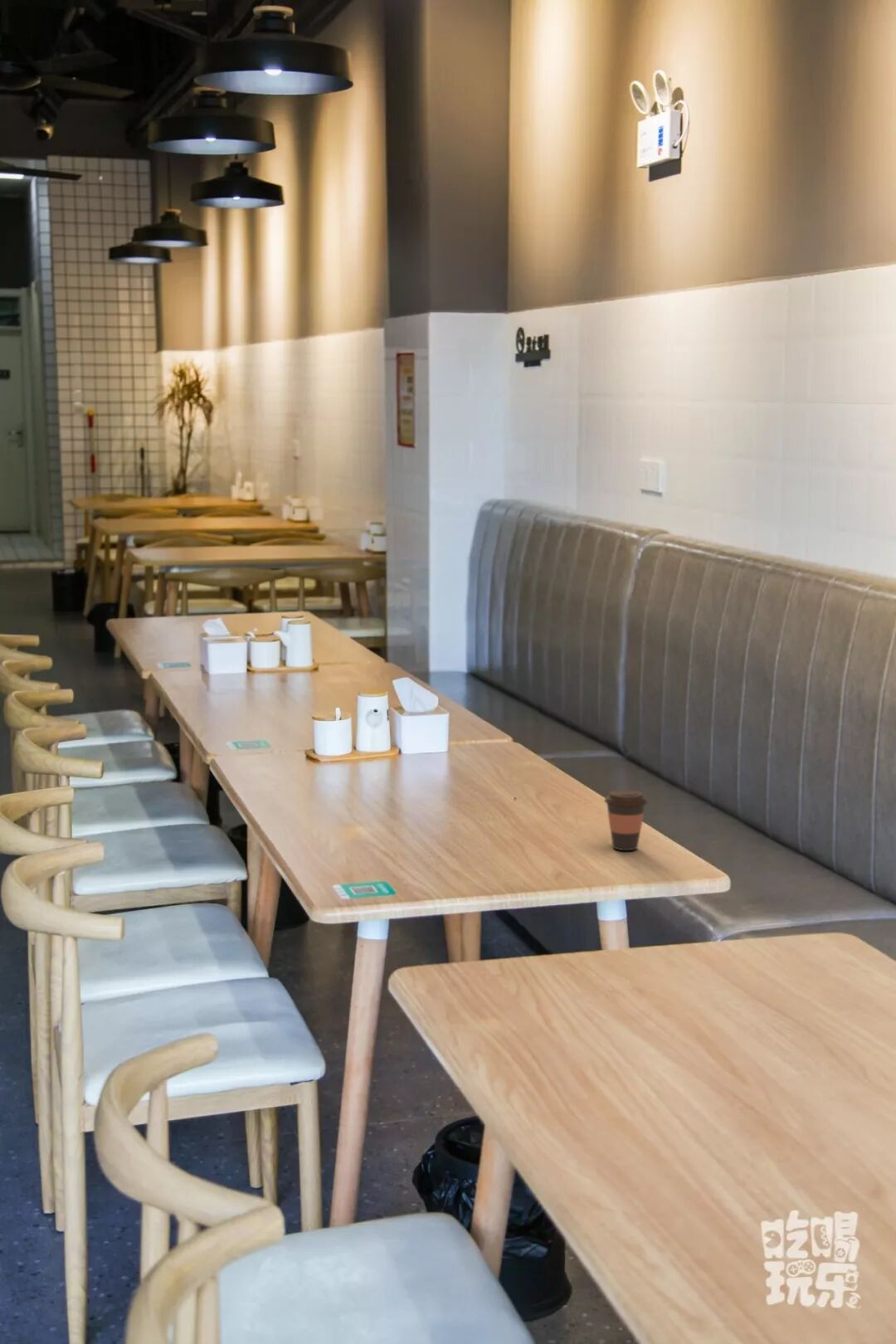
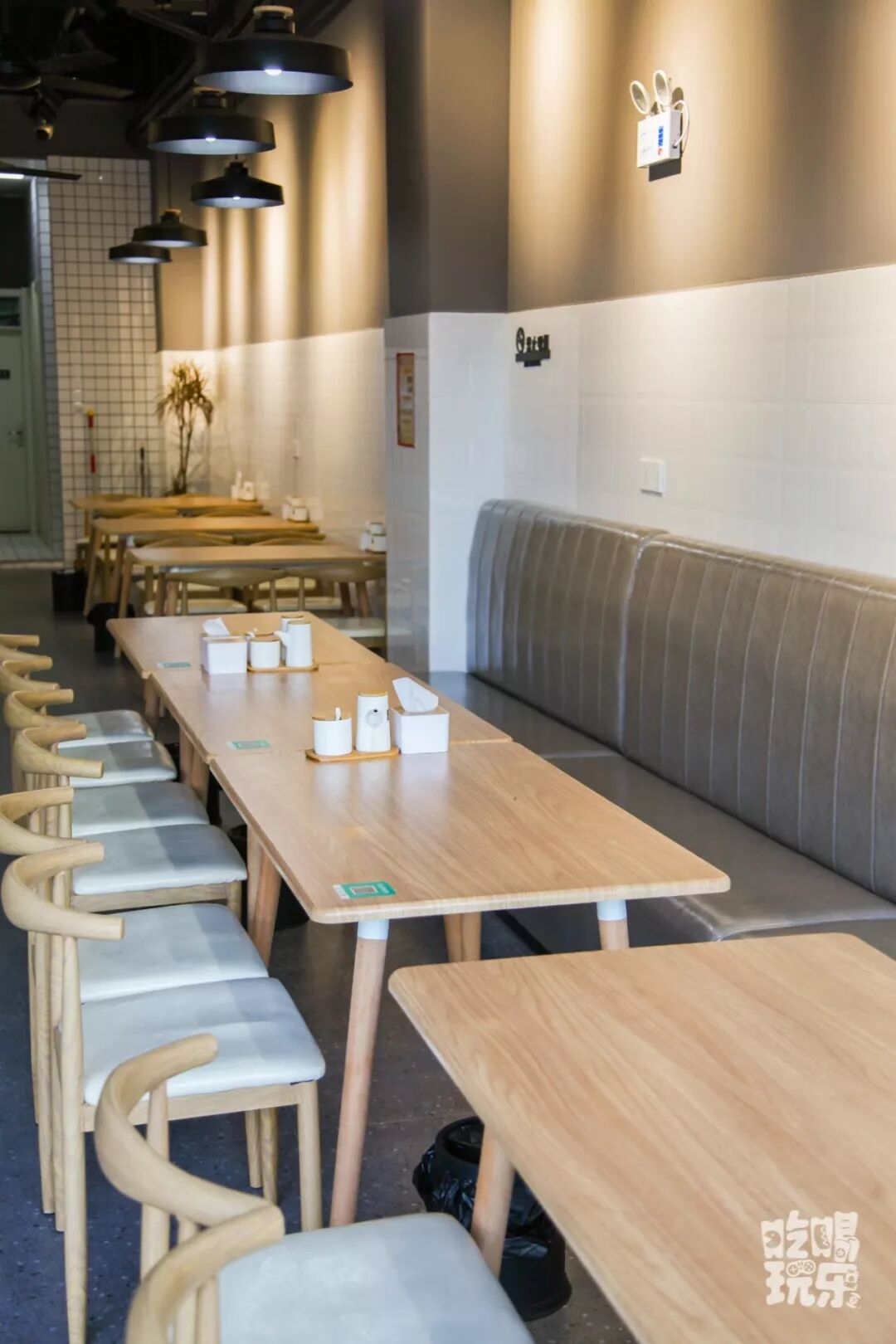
- coffee cup (626, 820)
